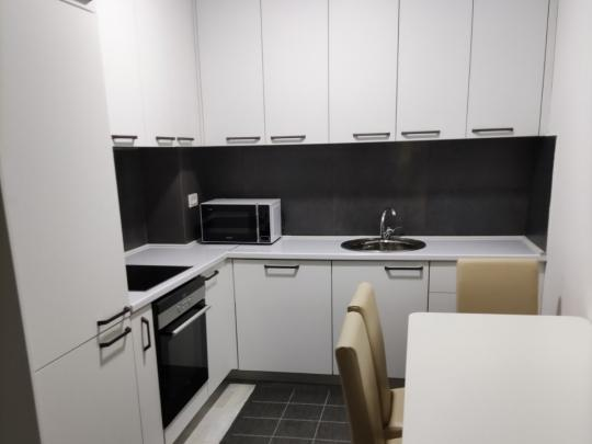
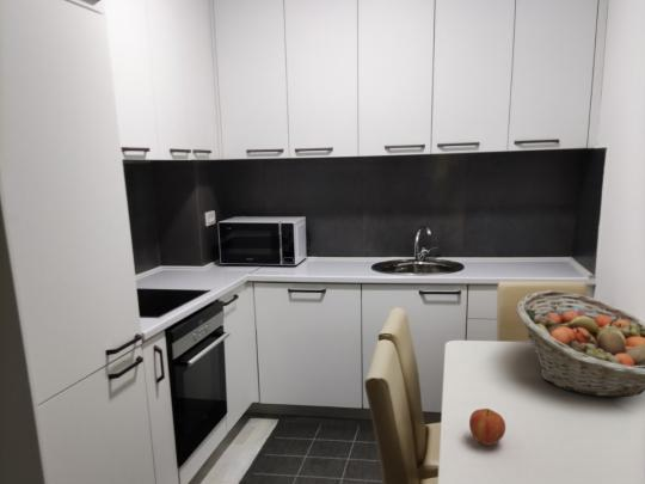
+ apple (486, 425)
+ fruit basket (590, 338)
